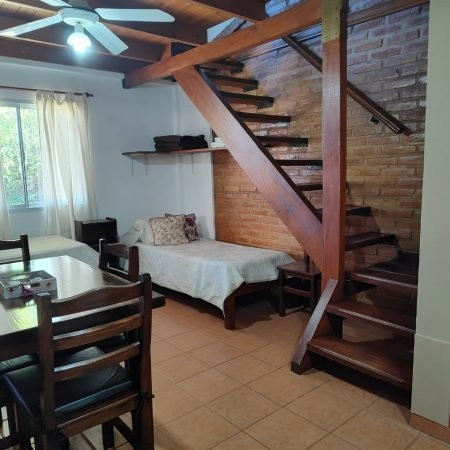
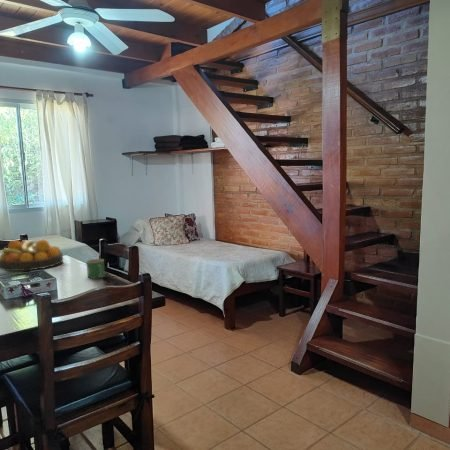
+ fruit bowl (31, 251)
+ mug (96, 269)
